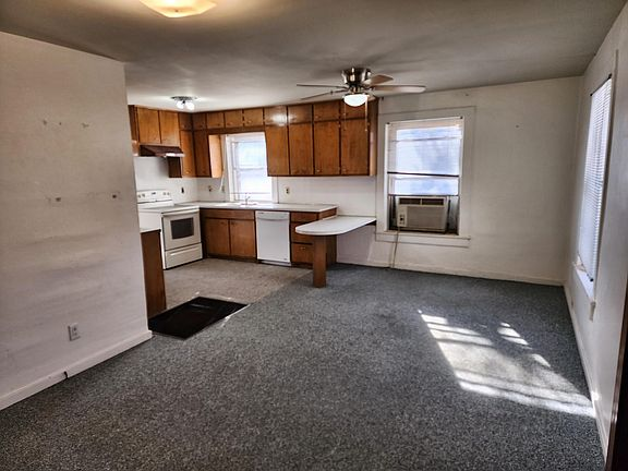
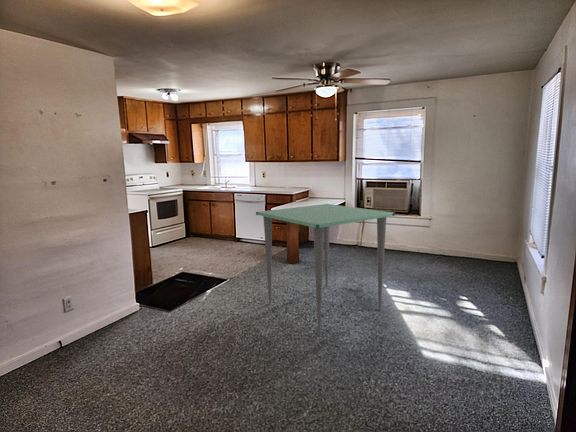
+ dining table (322, 260)
